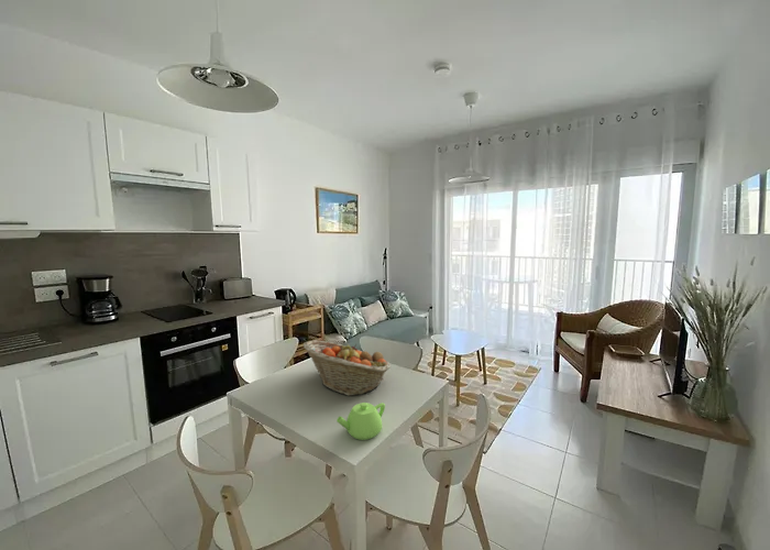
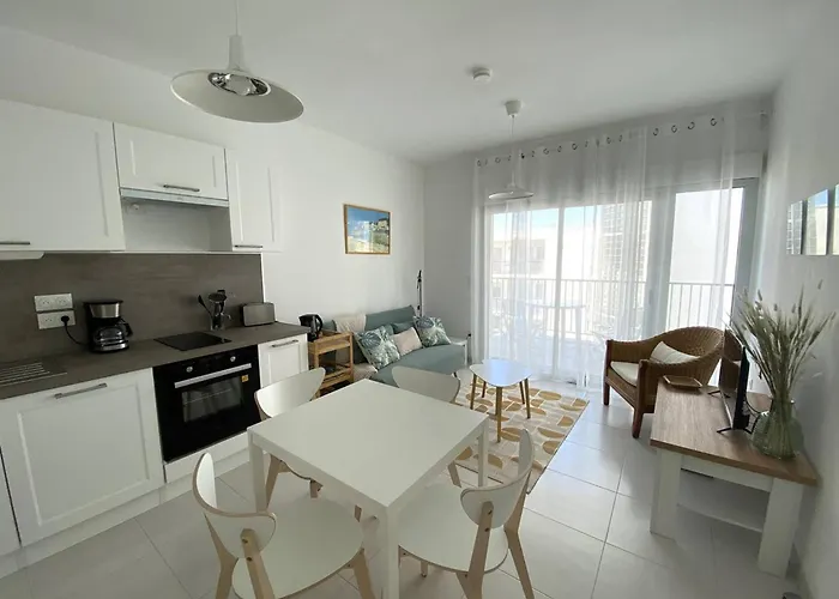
- fruit basket (346, 361)
- teapot (362, 417)
